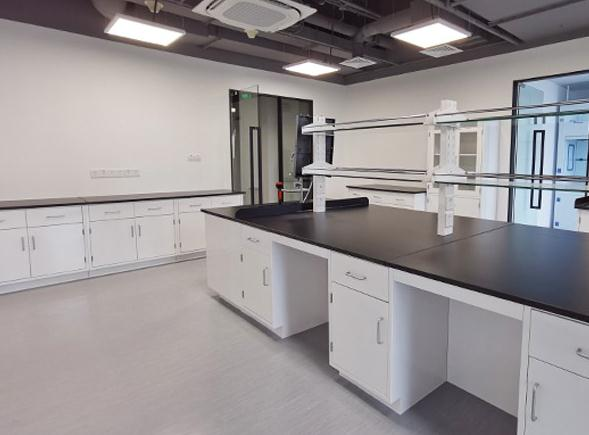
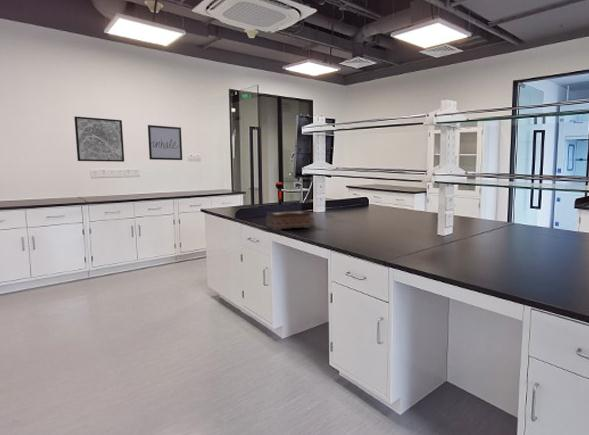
+ wall art (165, 143)
+ wall art (100, 140)
+ tissue box (288, 219)
